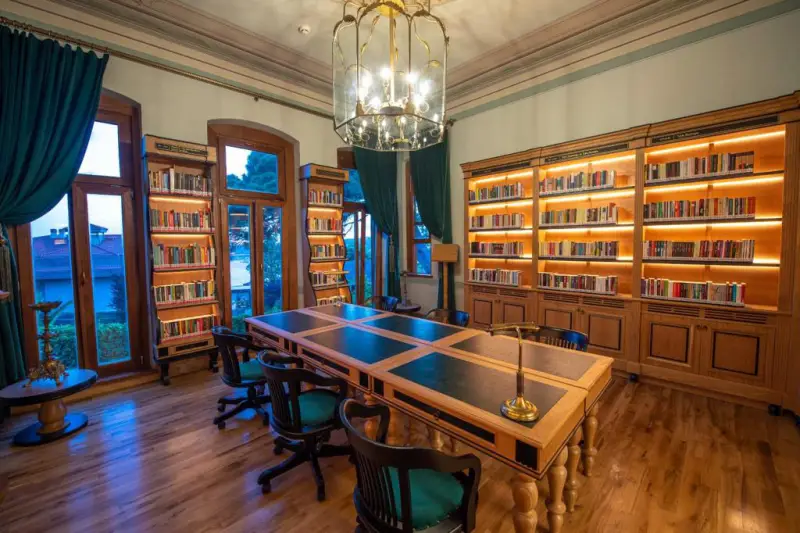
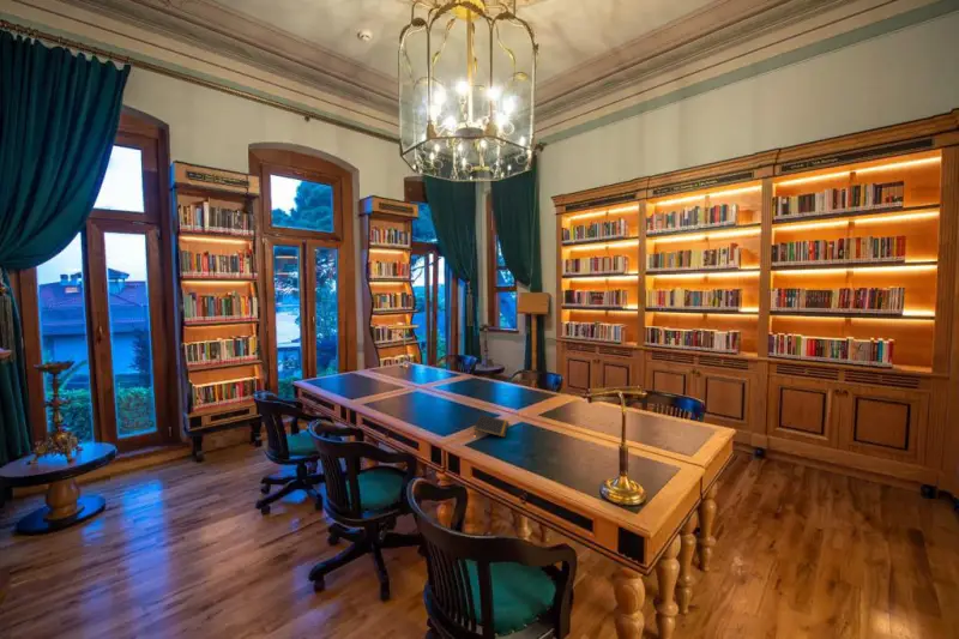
+ notepad (491, 424)
